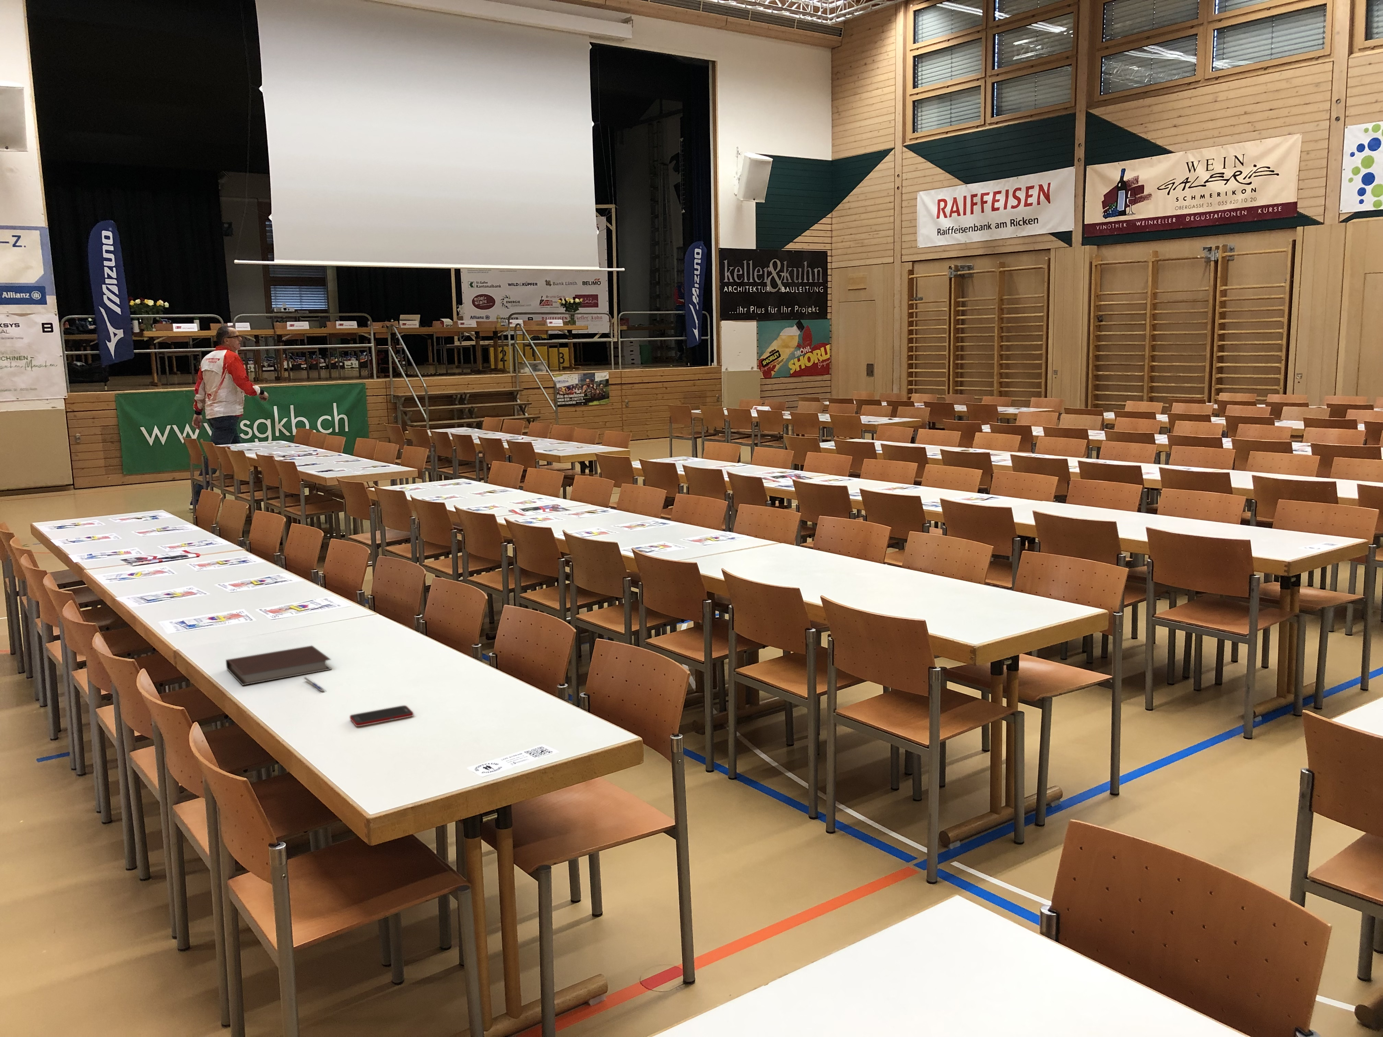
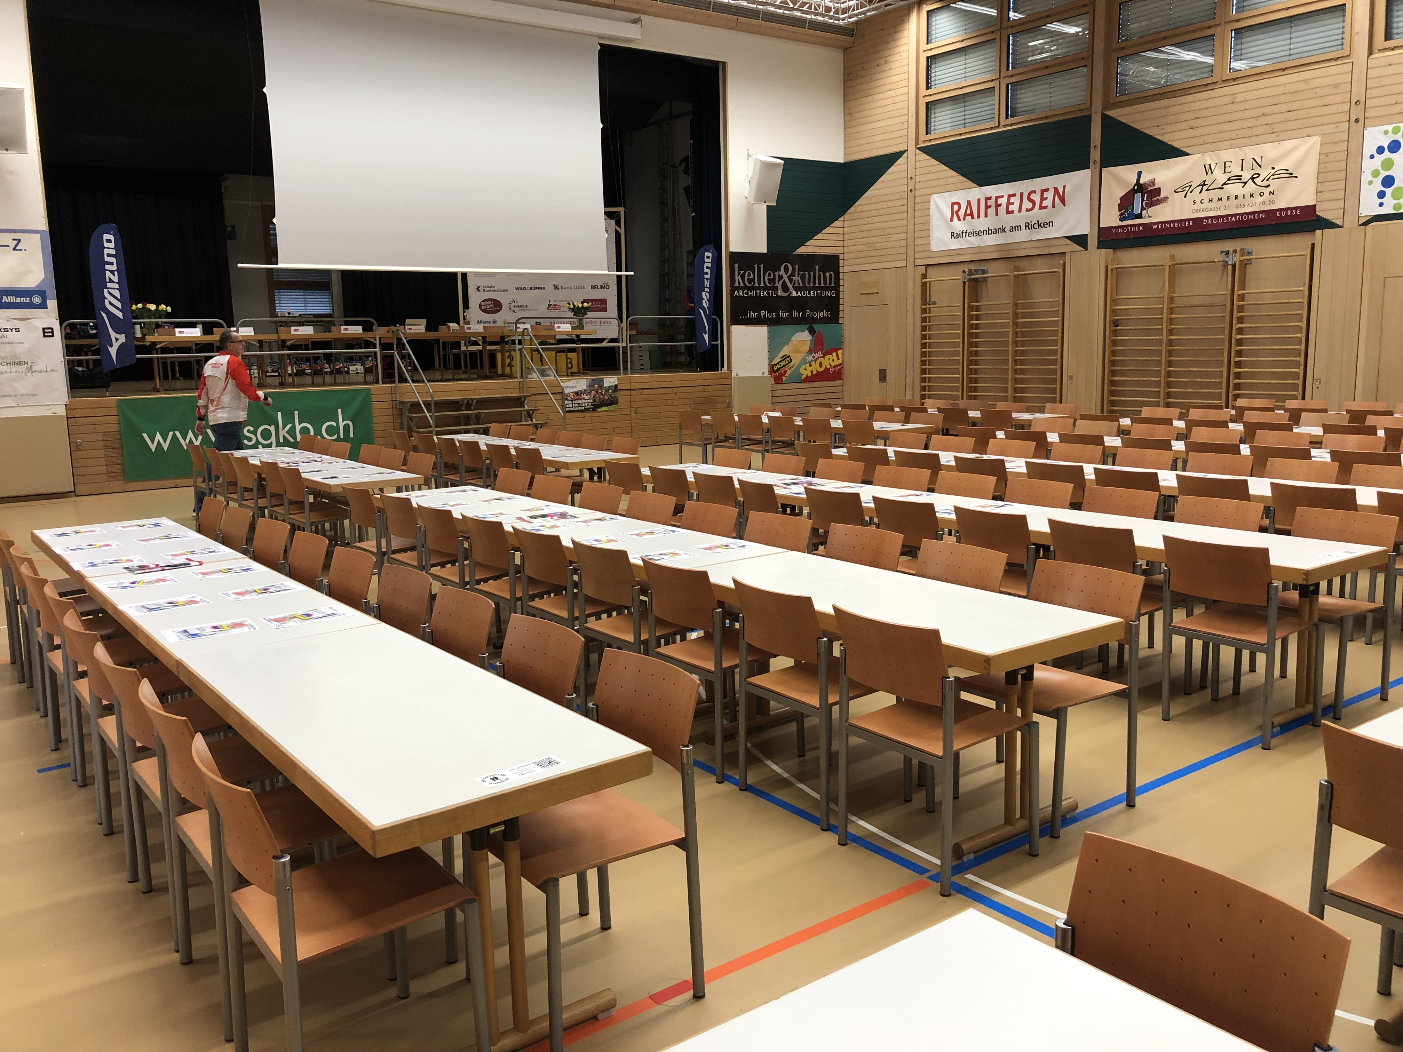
- notebook (279, 663)
- pen (314, 684)
- cell phone (381, 716)
